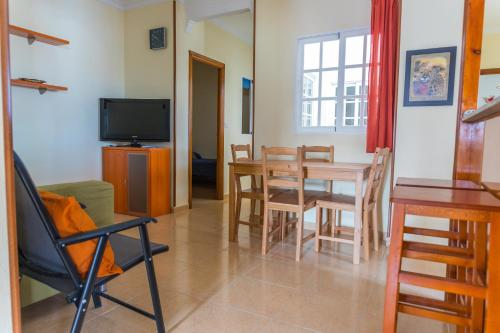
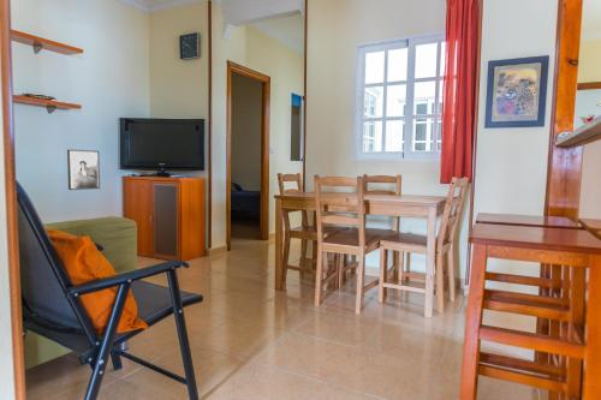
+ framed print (84, 169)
